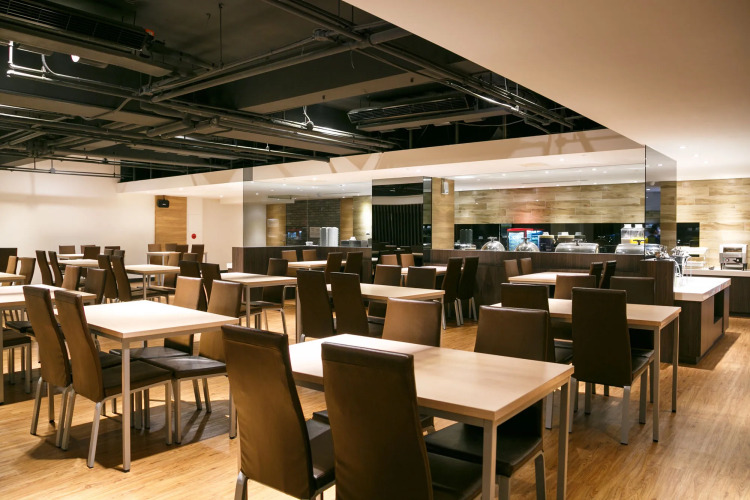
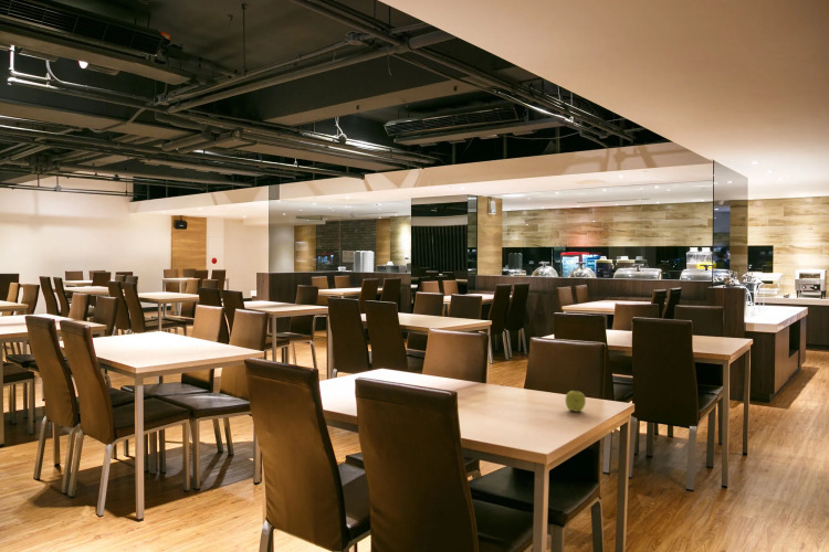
+ fruit (575, 400)
